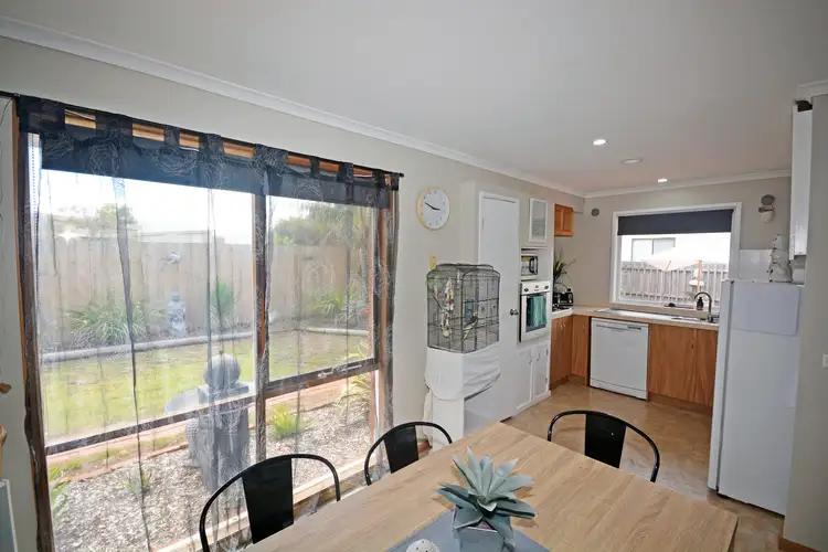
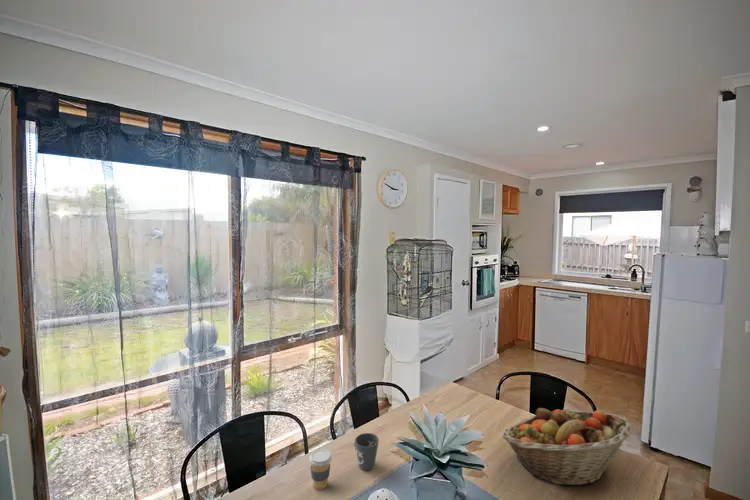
+ coffee cup (320, 470)
+ mug (364, 450)
+ fruit basket (565, 438)
